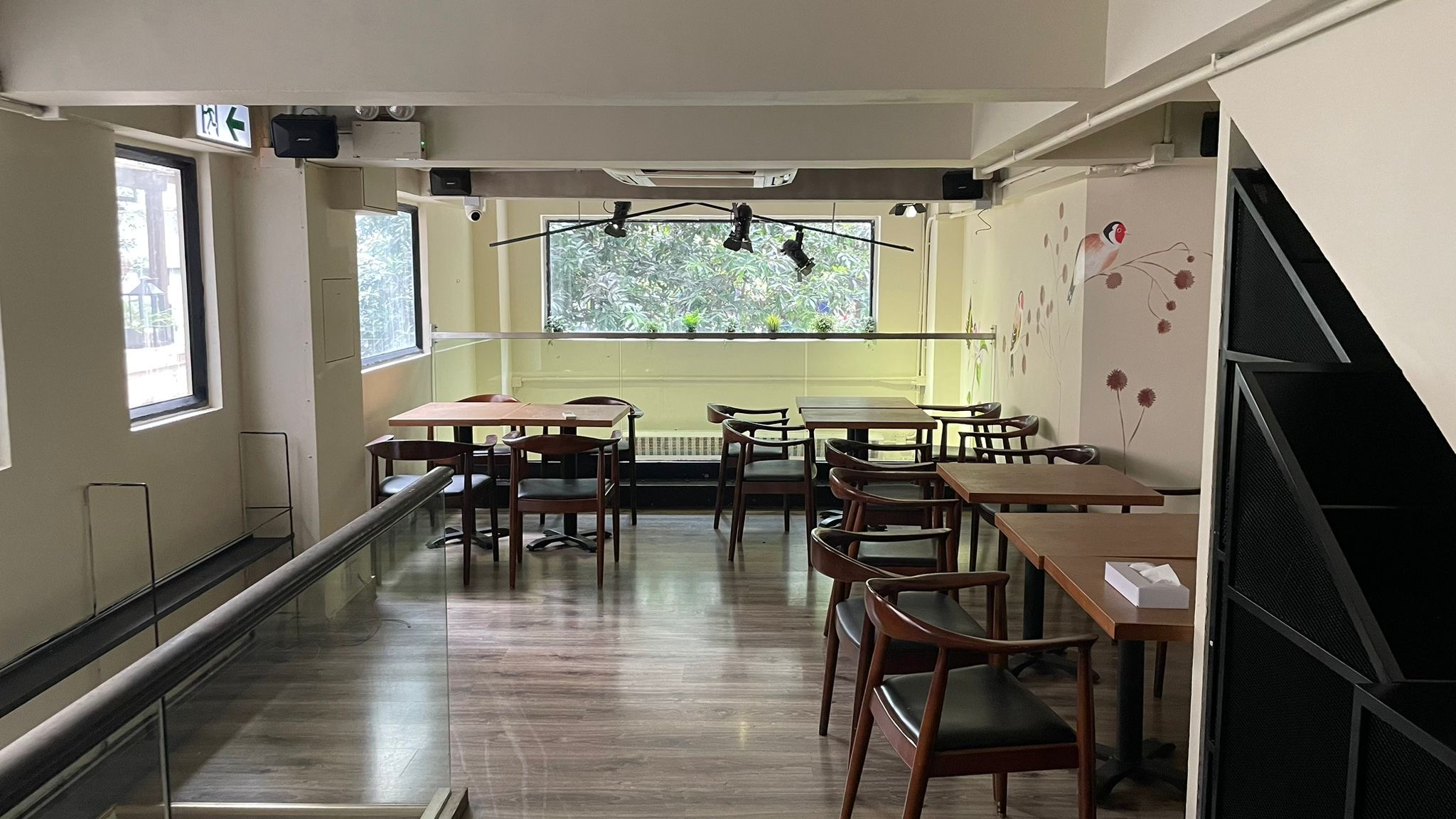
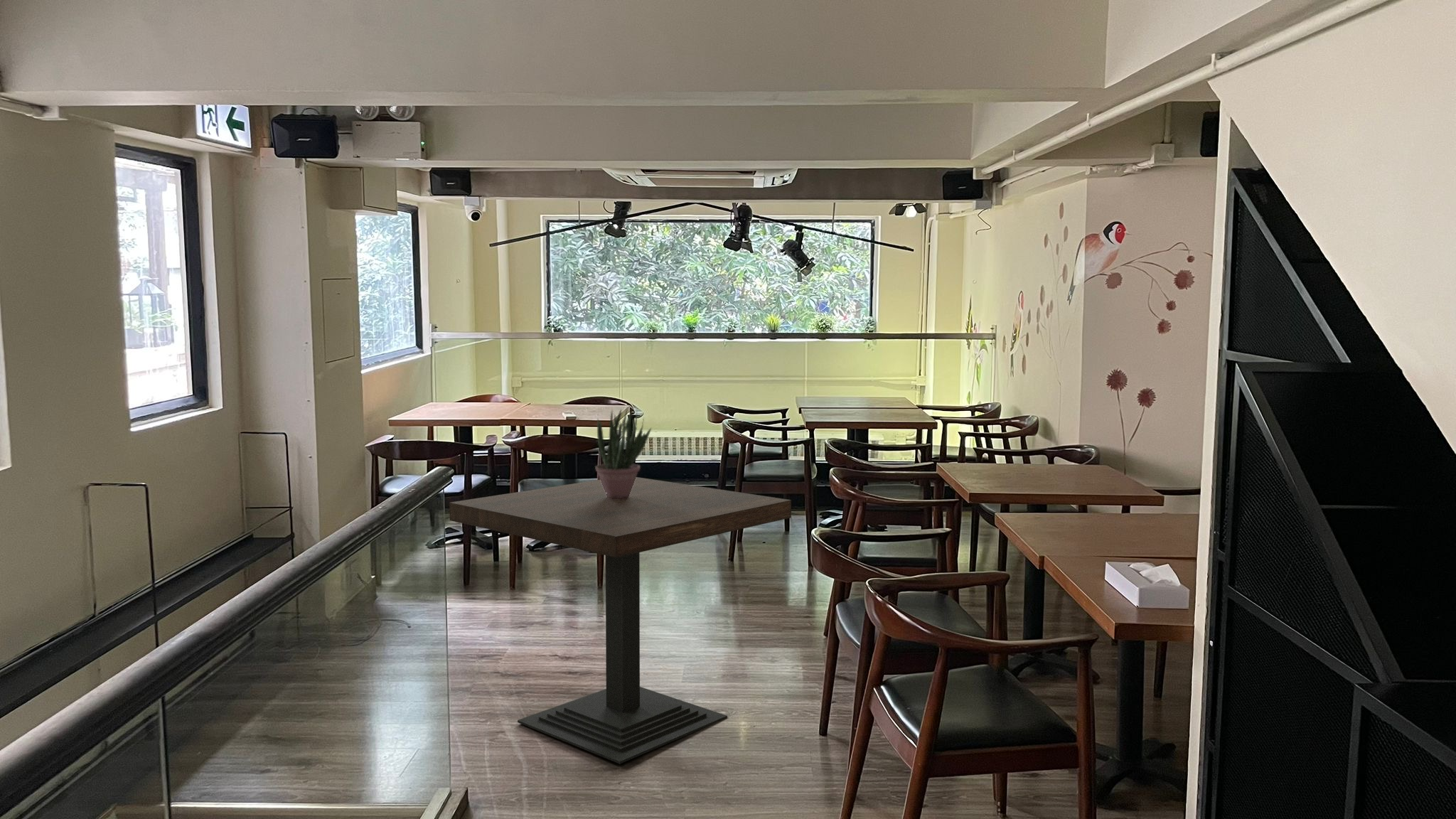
+ potted plant (623, 451)
+ dining table (622, 611)
